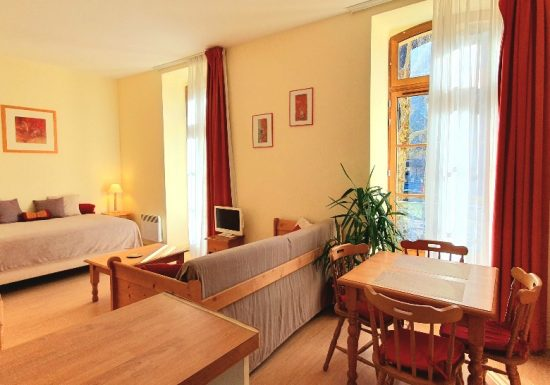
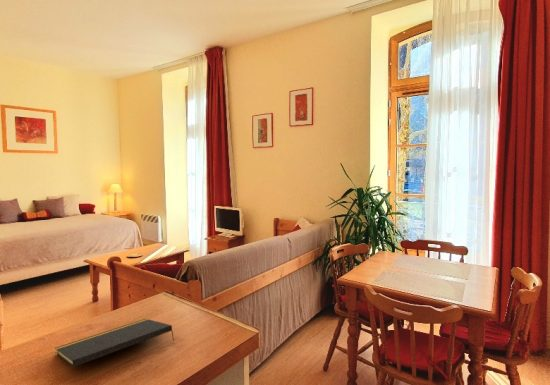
+ notepad (115, 339)
